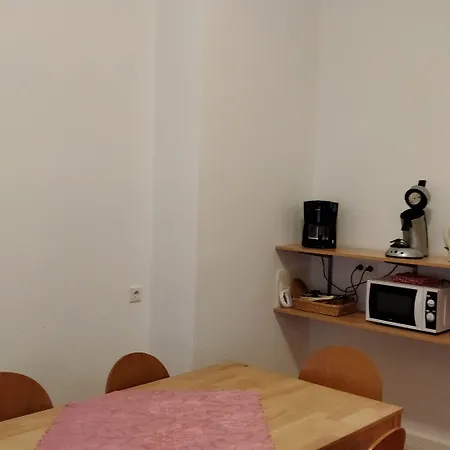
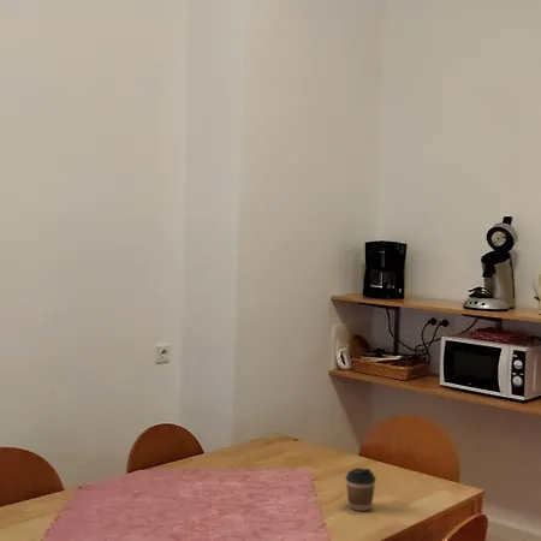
+ coffee cup (359, 487)
